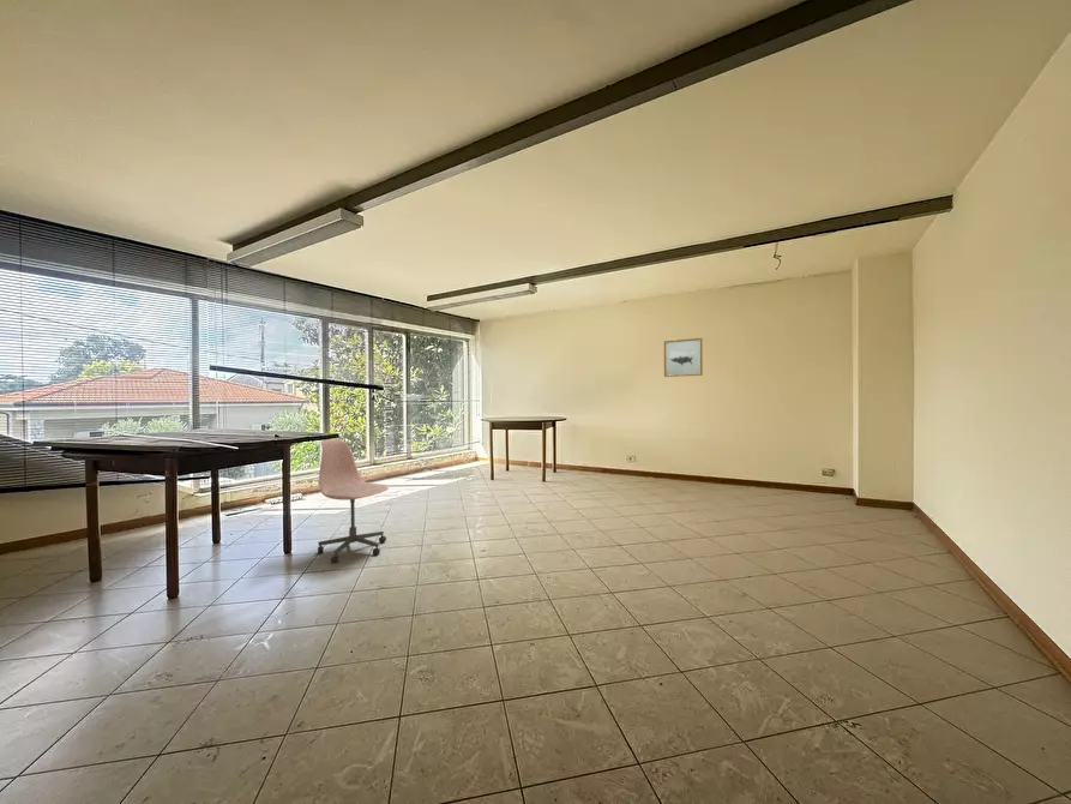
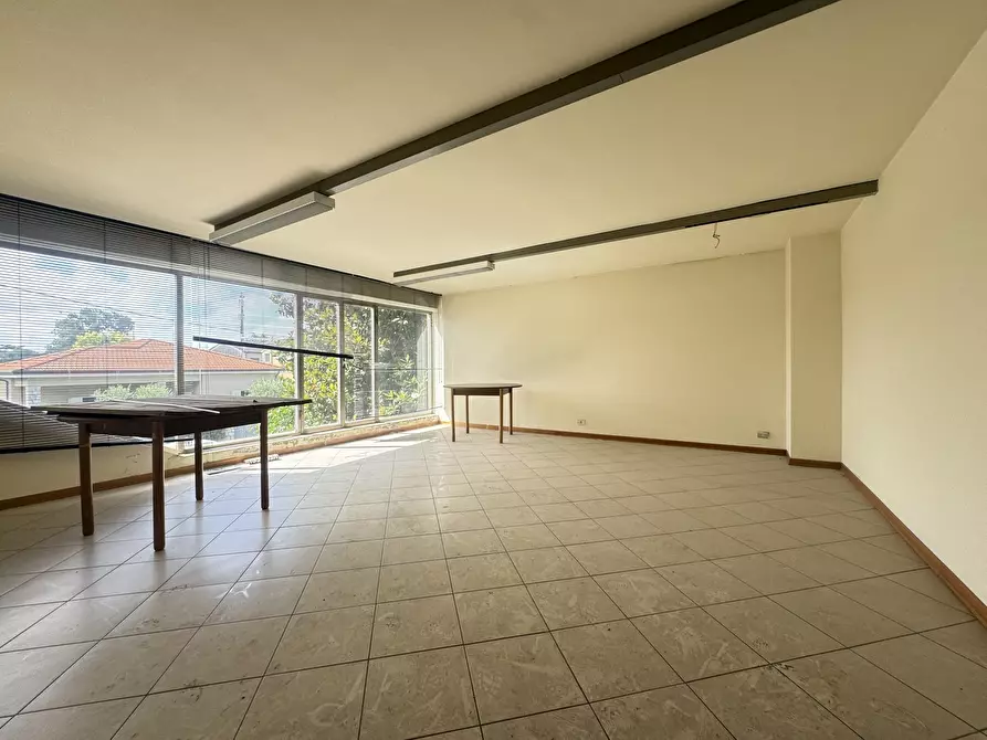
- wall art (682, 358)
- office chair (350, 494)
